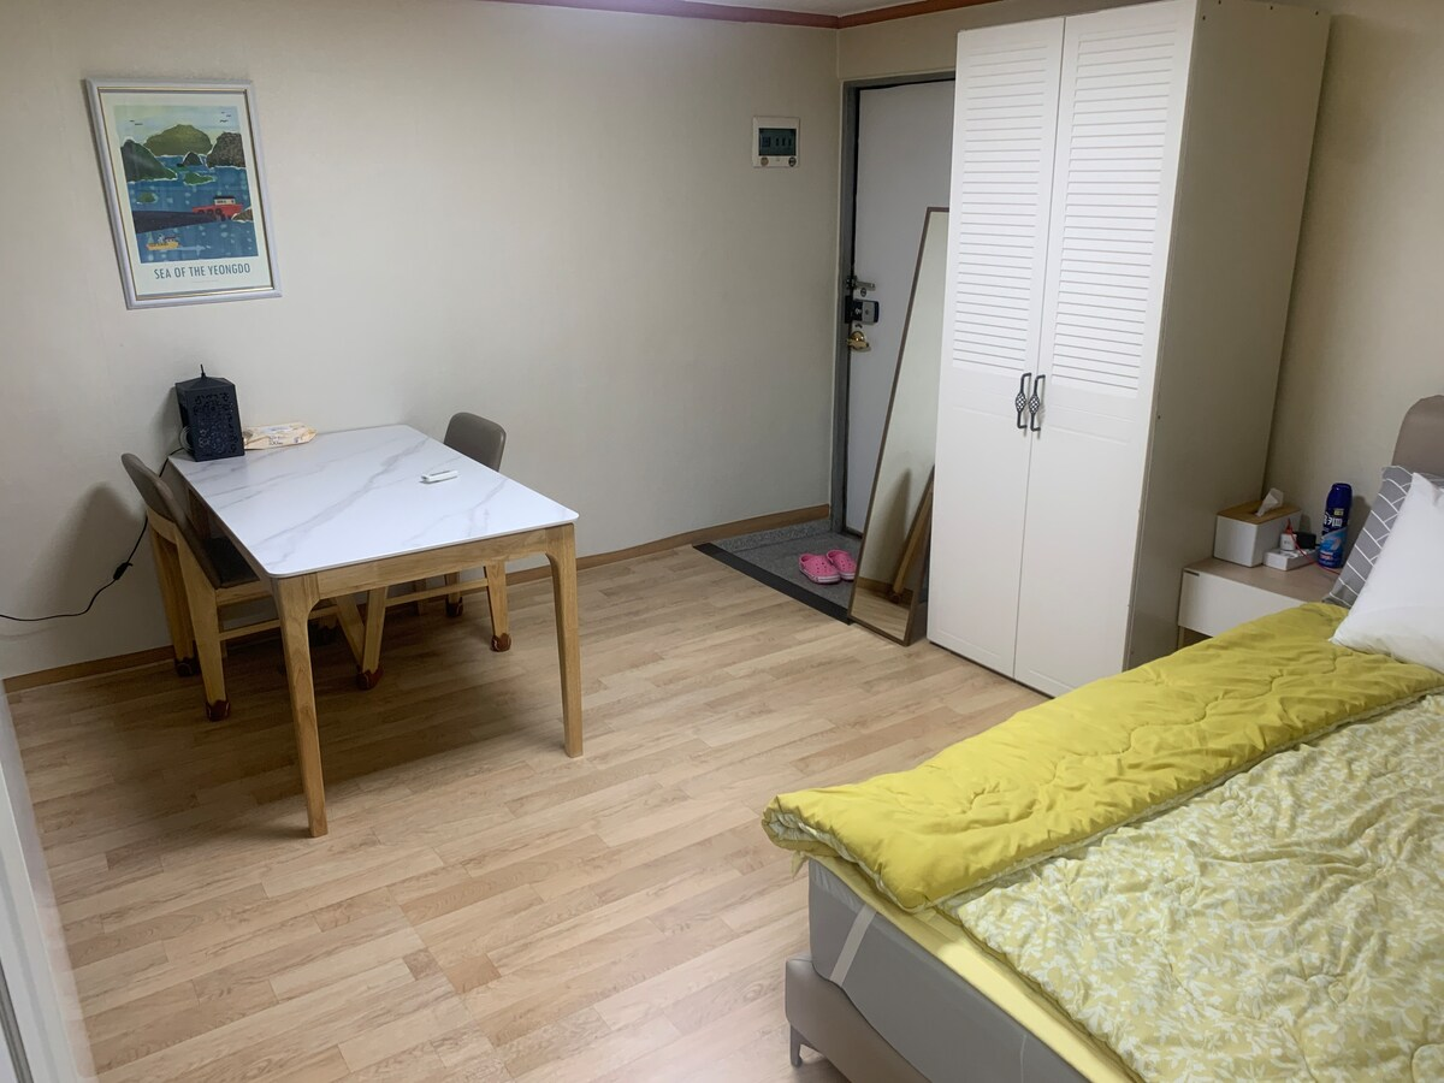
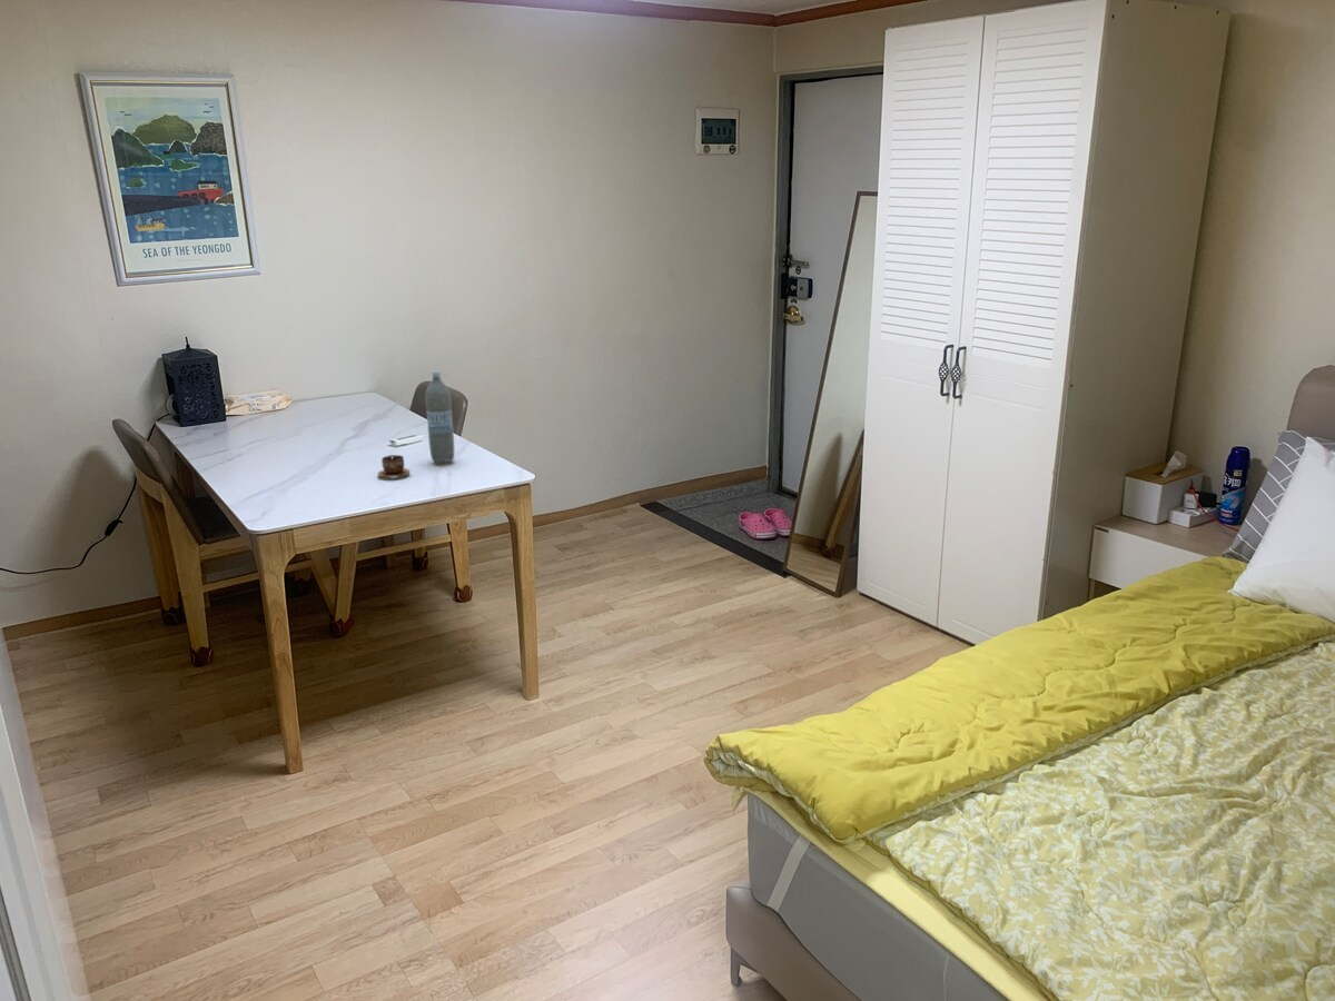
+ water bottle (439, 417)
+ cup (393, 465)
